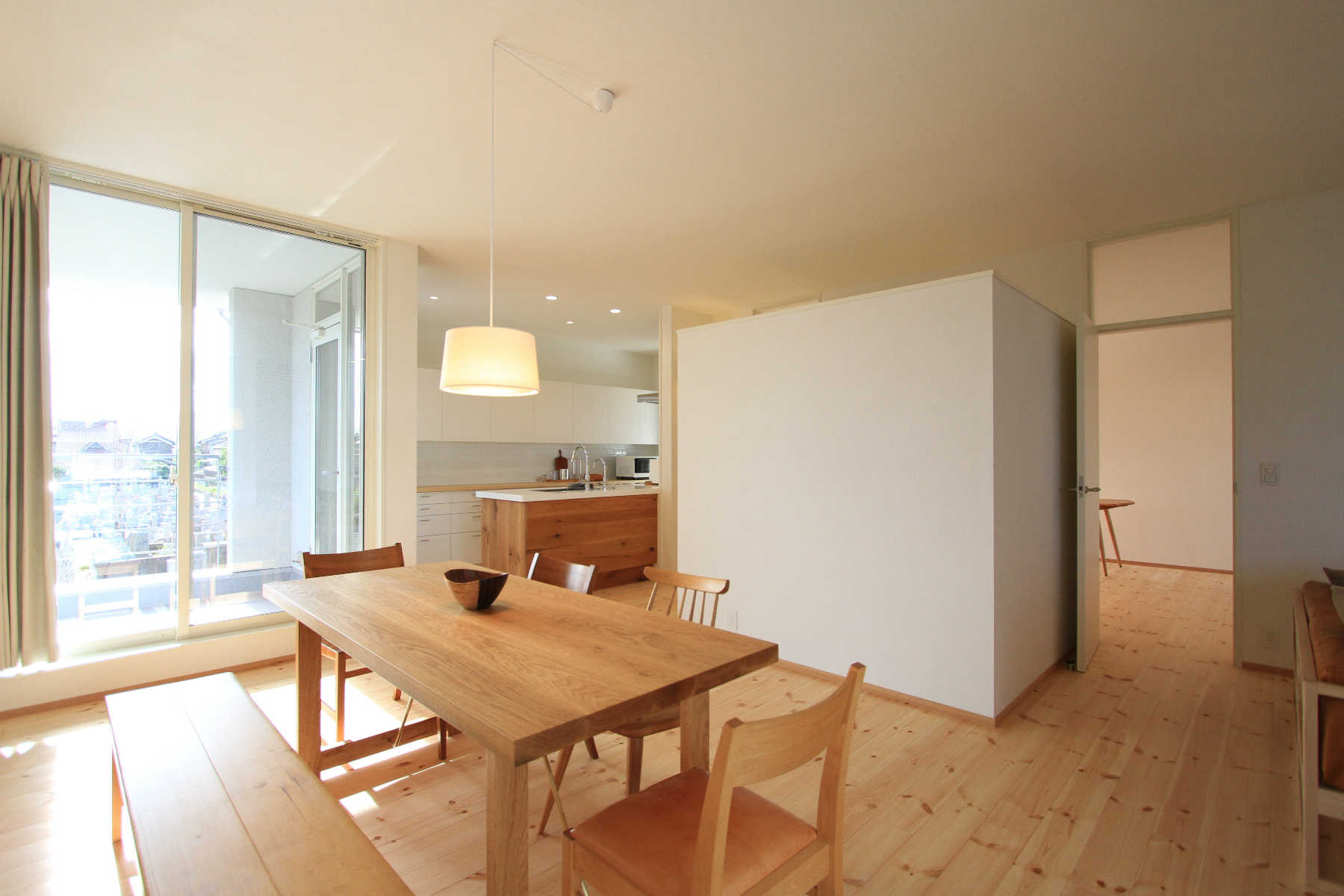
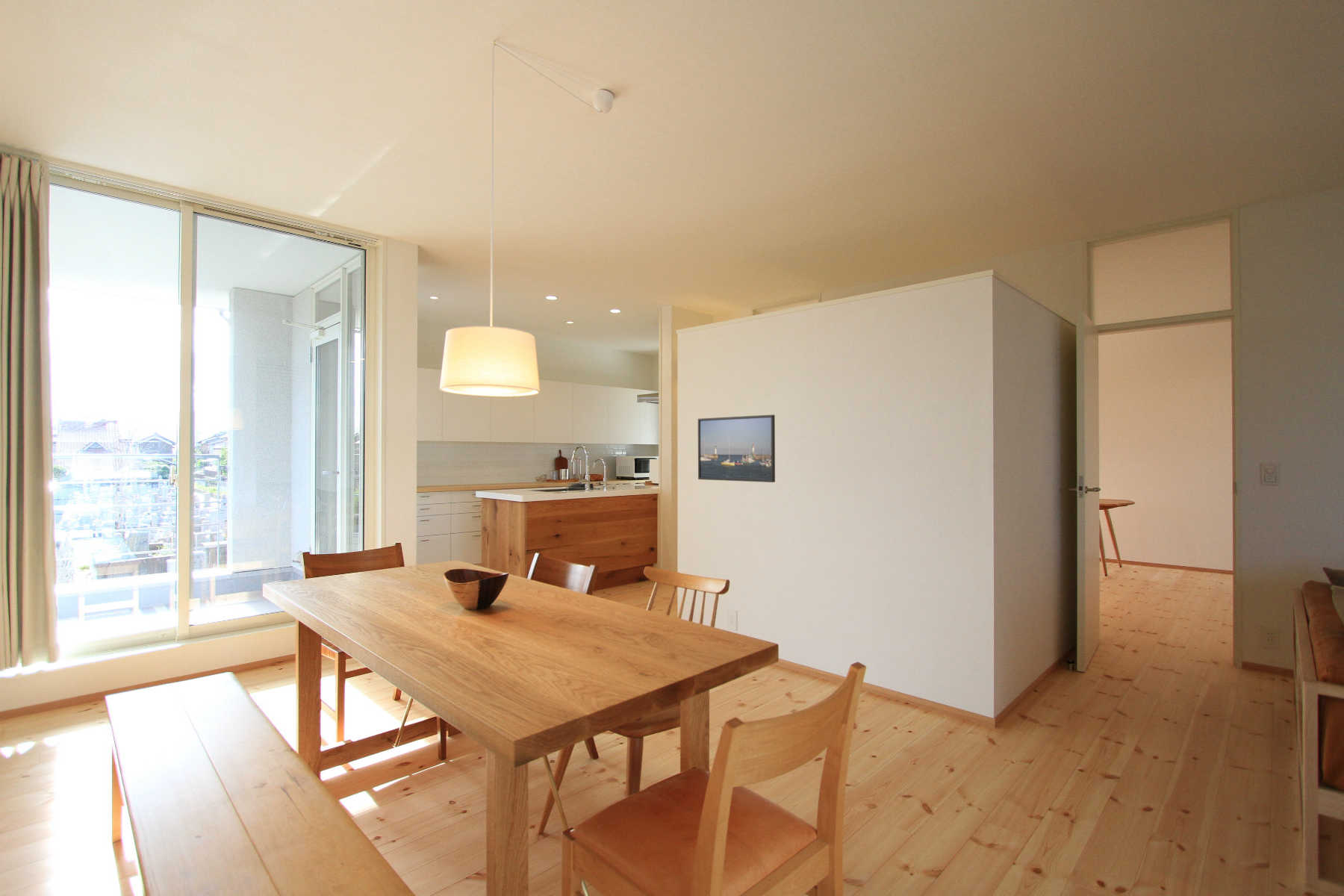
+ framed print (734, 449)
